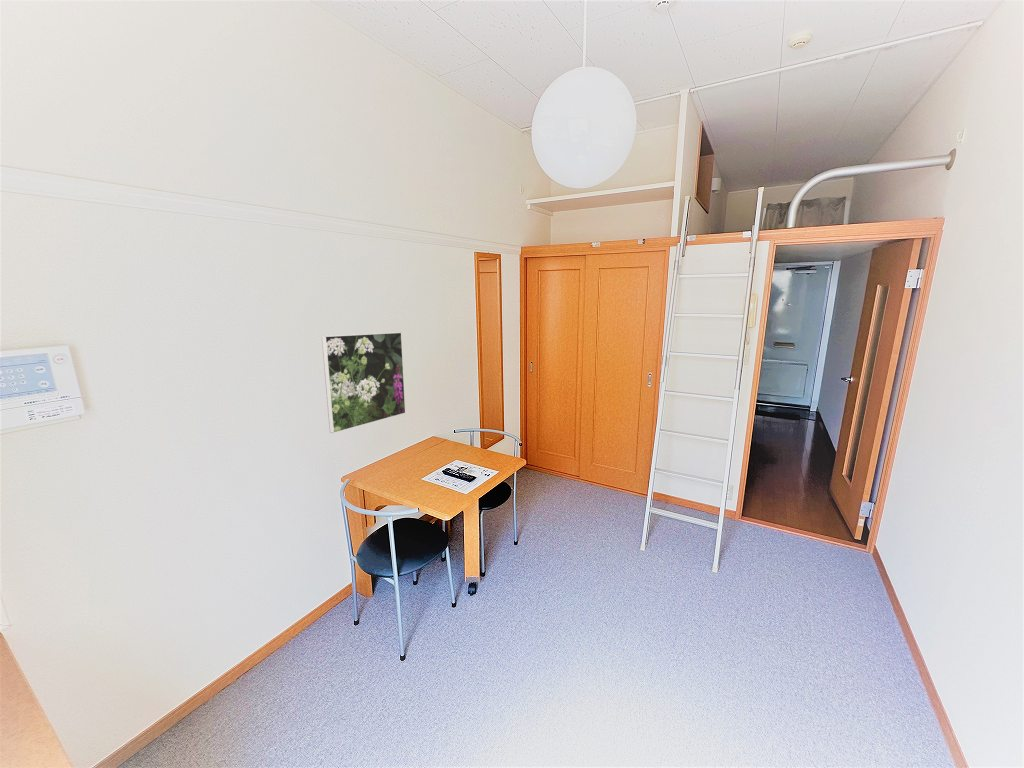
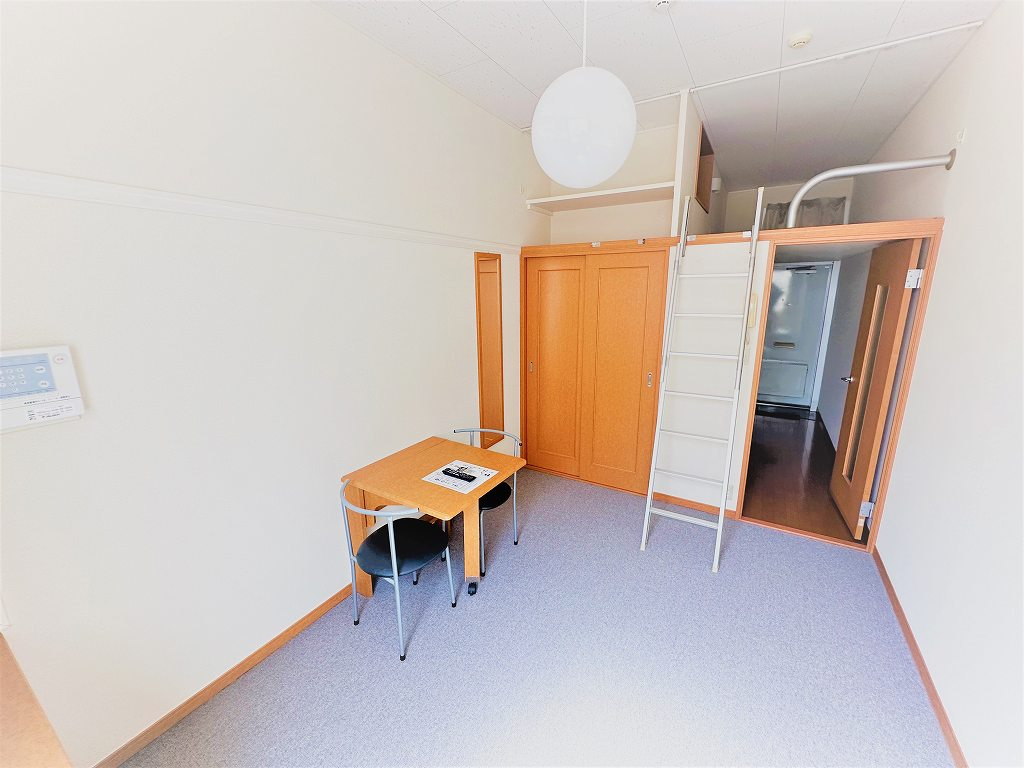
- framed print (368, 378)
